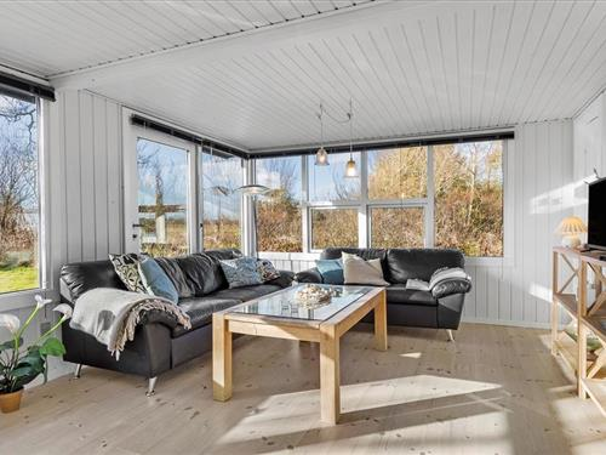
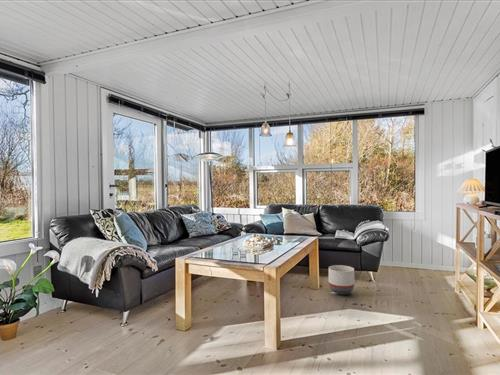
+ planter (341, 280)
